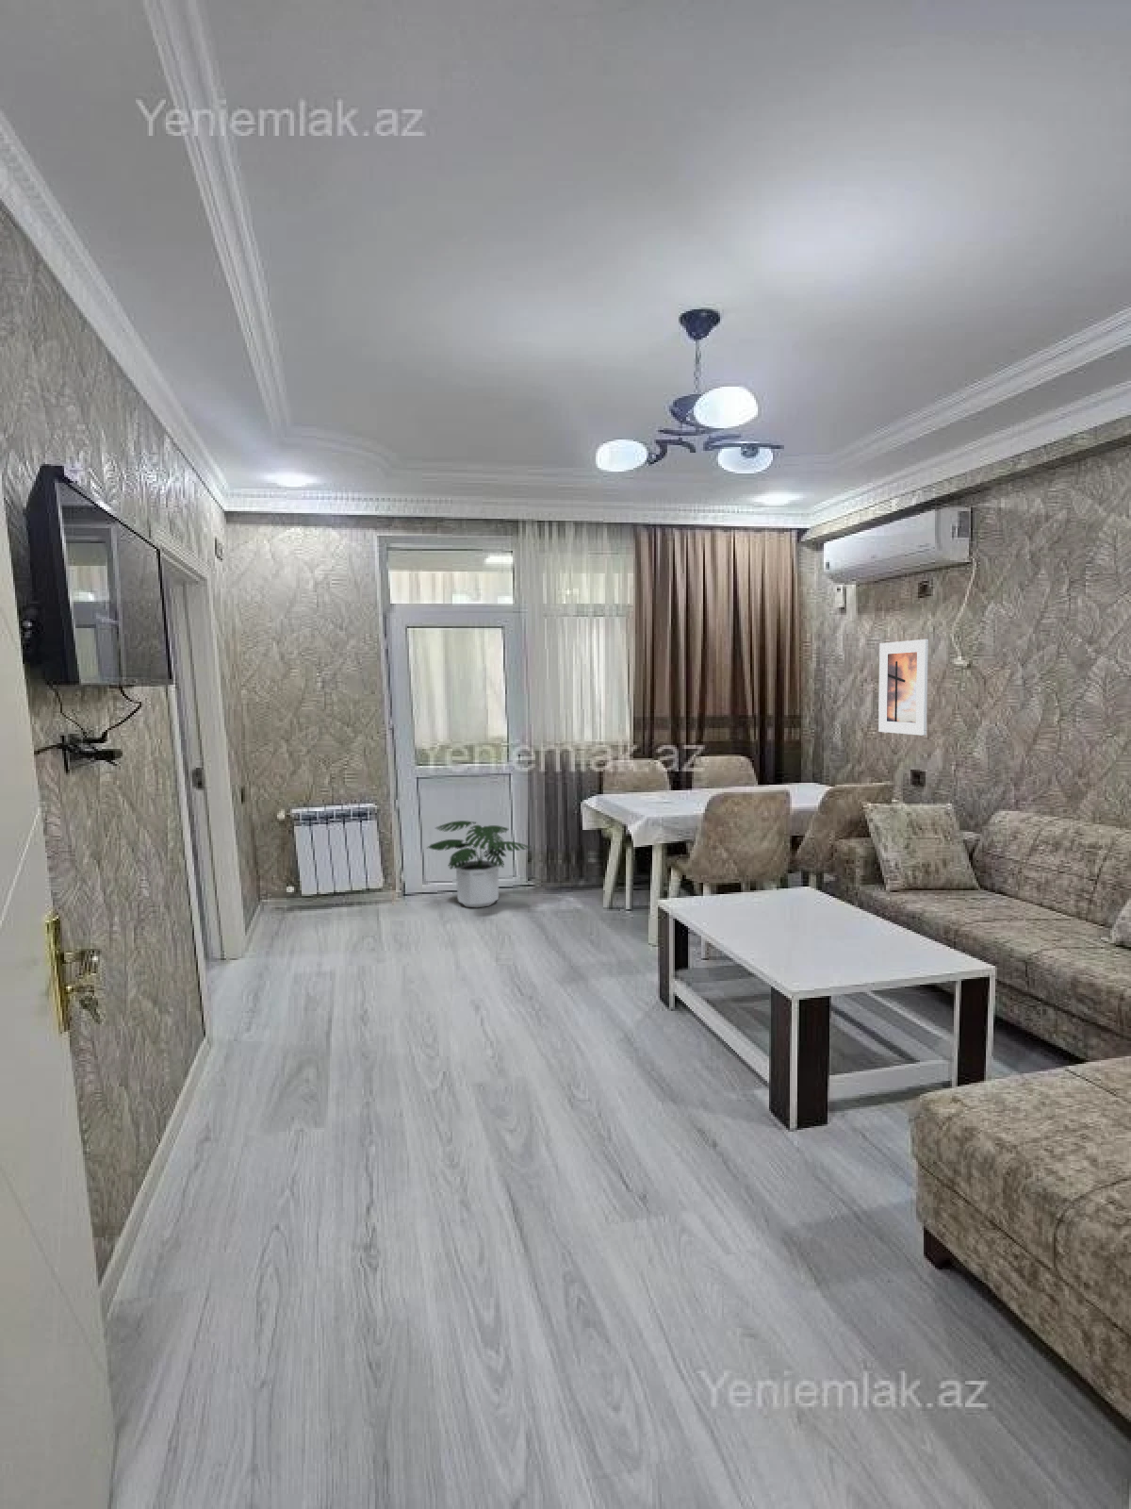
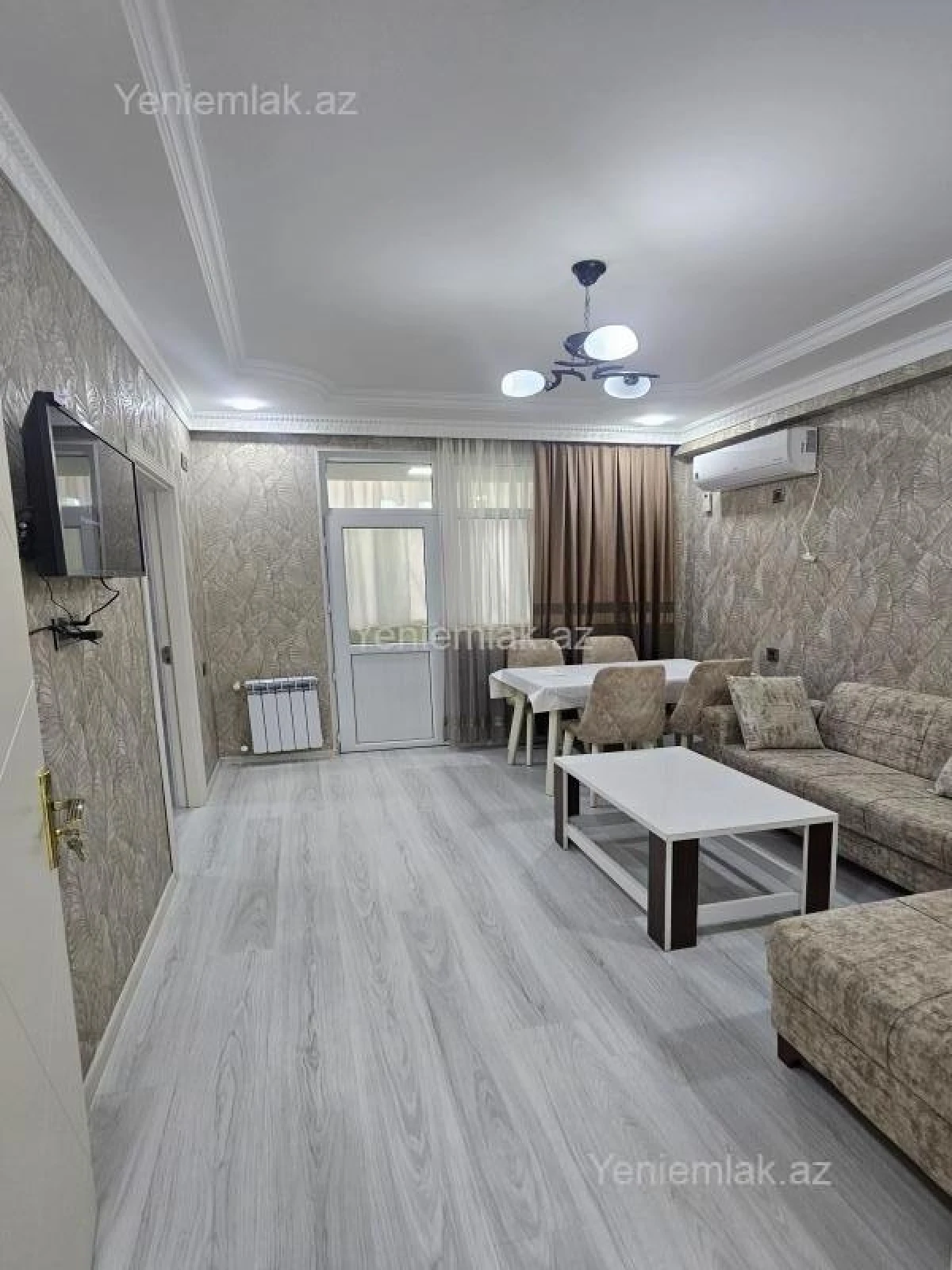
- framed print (902, 688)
- potted plant (480, 863)
